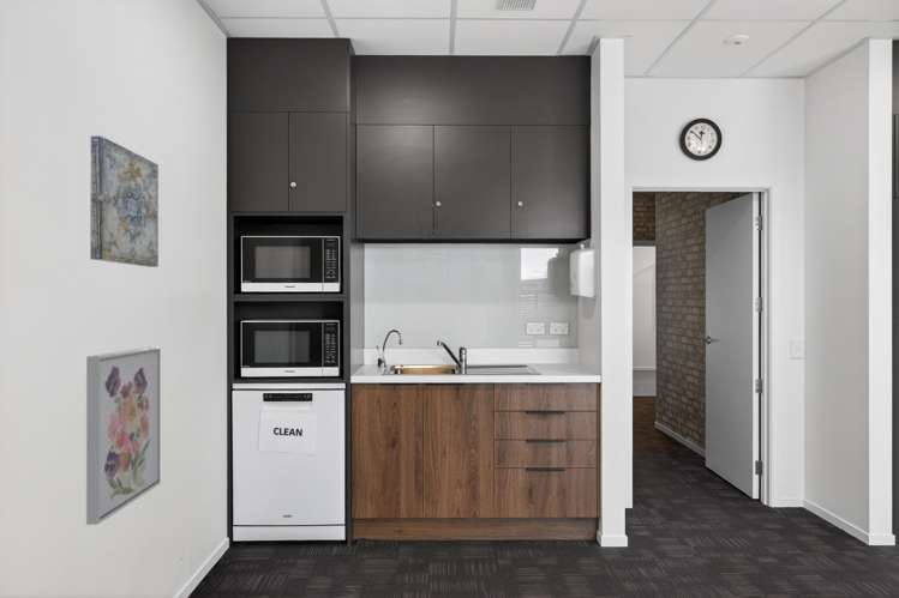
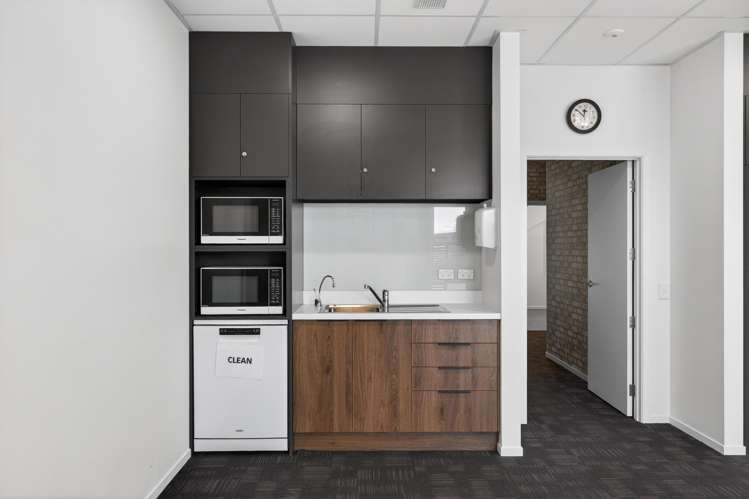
- wall art (127, 207)
- wall art (126, 425)
